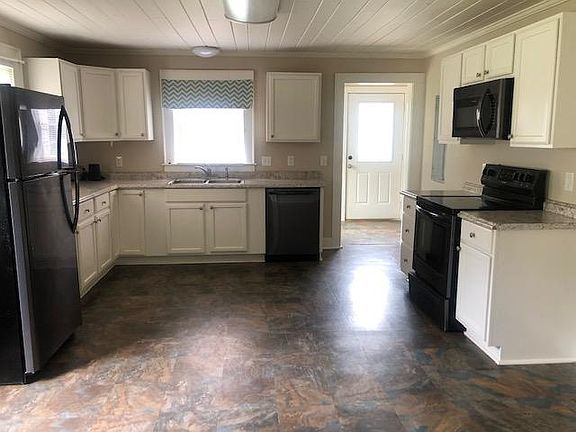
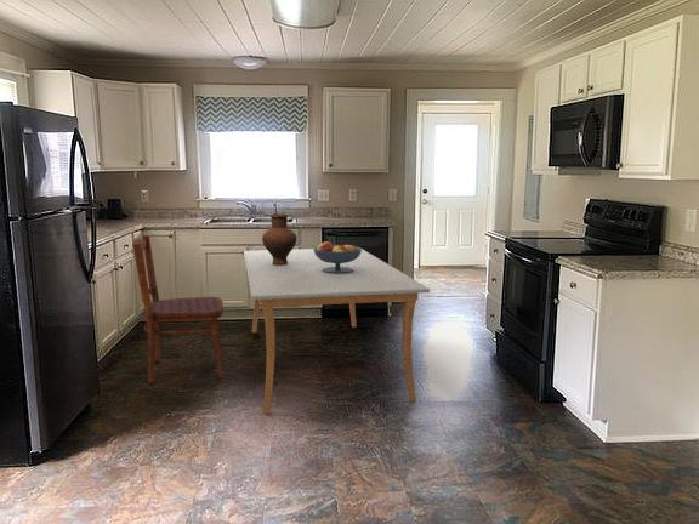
+ dining table (319, 303)
+ fruit bowl (337, 255)
+ vase (279, 239)
+ dining chair (181, 304)
